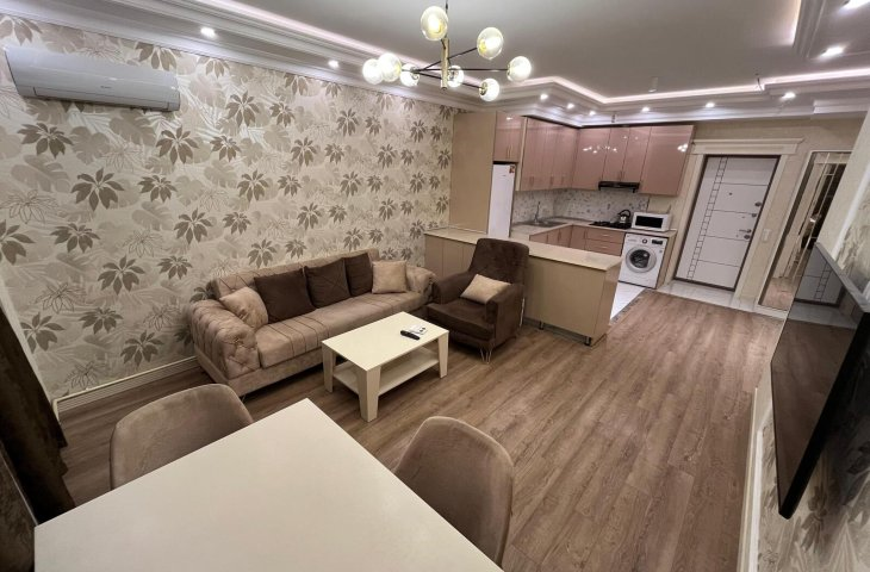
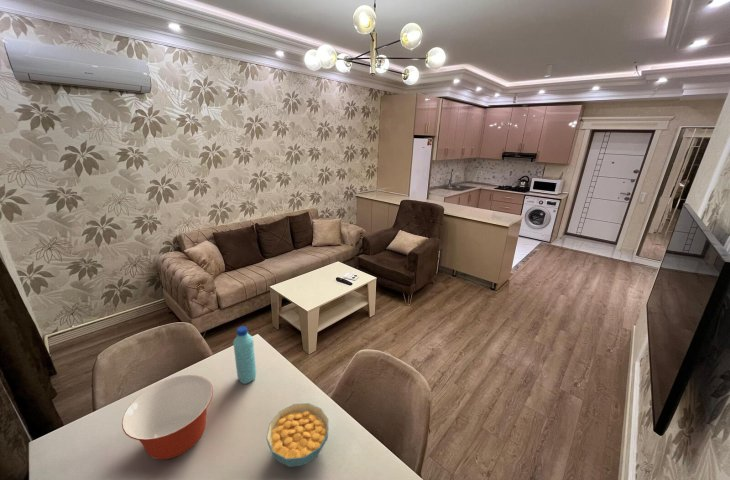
+ water bottle (244, 354)
+ cereal bowl (298, 439)
+ mixing bowl (174, 421)
